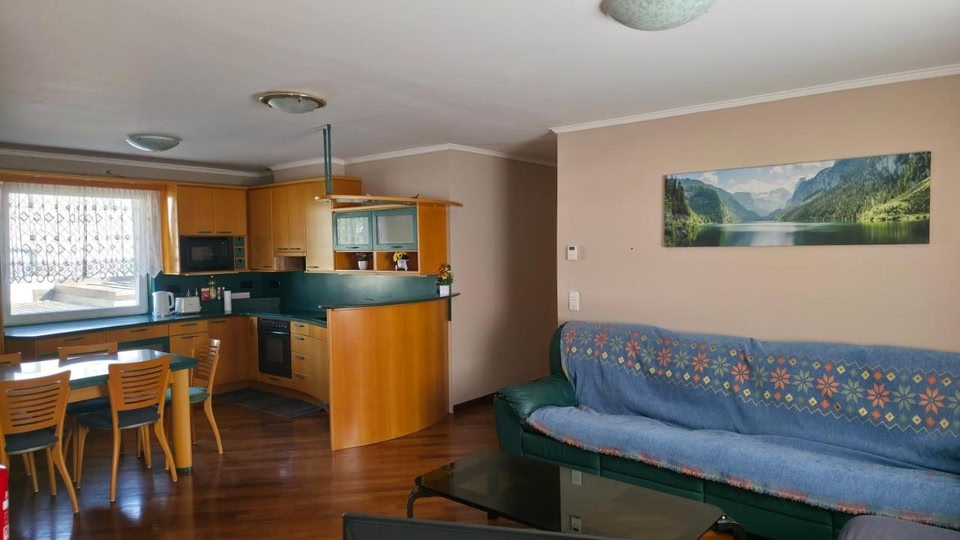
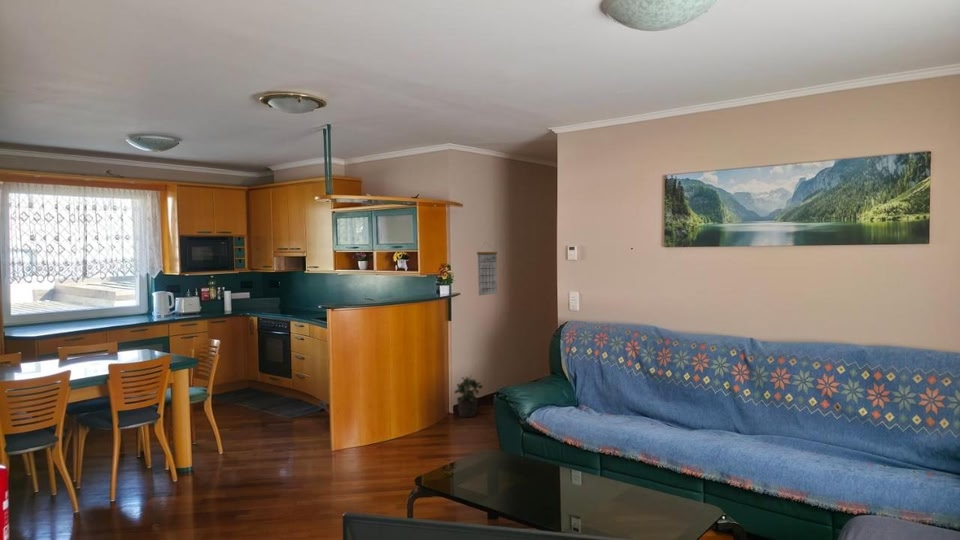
+ potted plant (468, 395)
+ calendar (487, 268)
